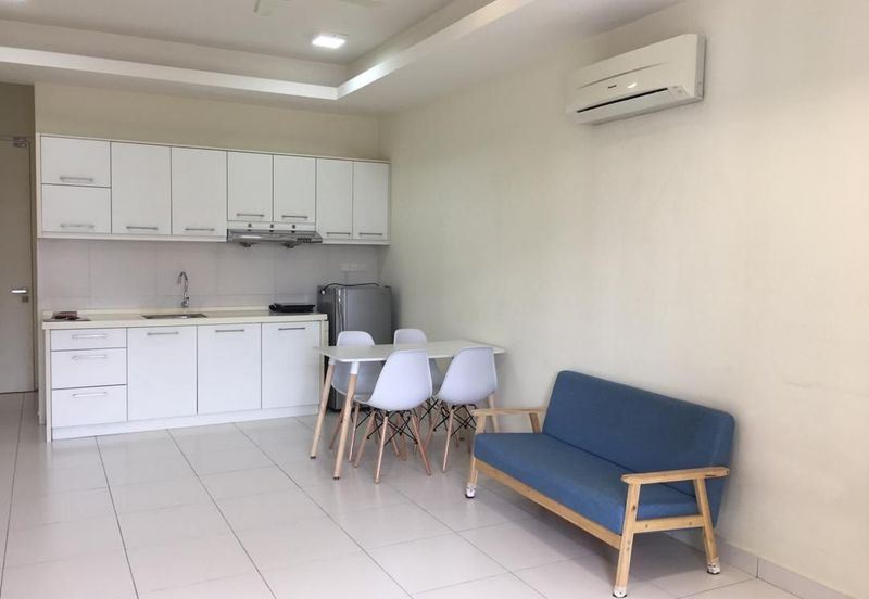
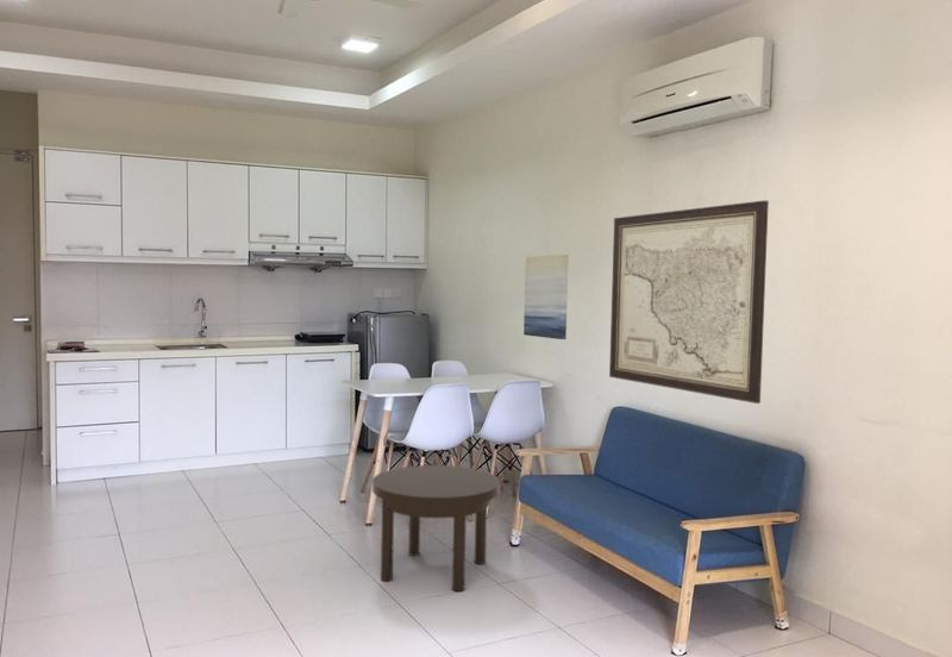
+ wall art (678, 300)
+ wall art (545, 296)
+ side table (436, 517)
